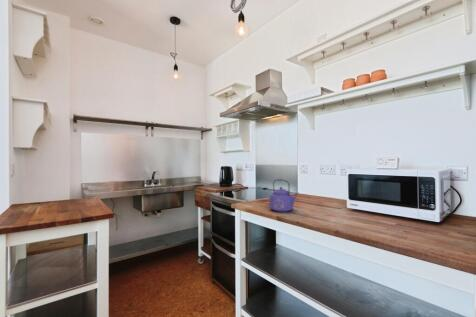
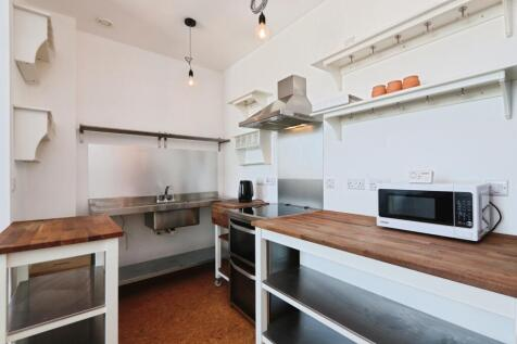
- kettle (284, 195)
